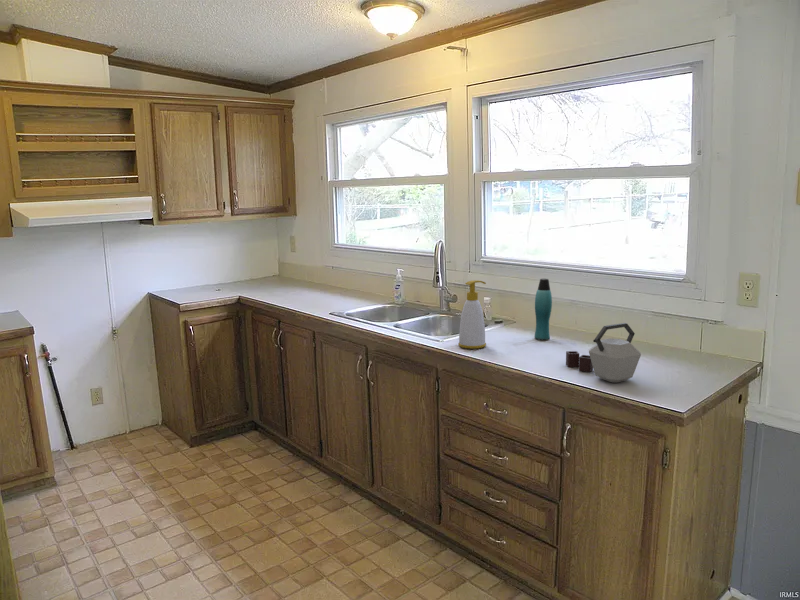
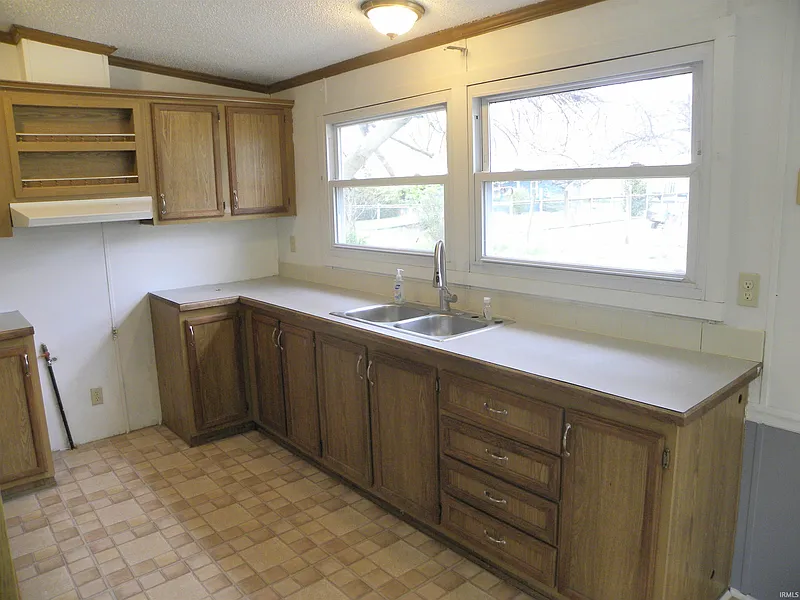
- kettle (597, 347)
- bottle (543, 308)
- soap bottle (472, 313)
